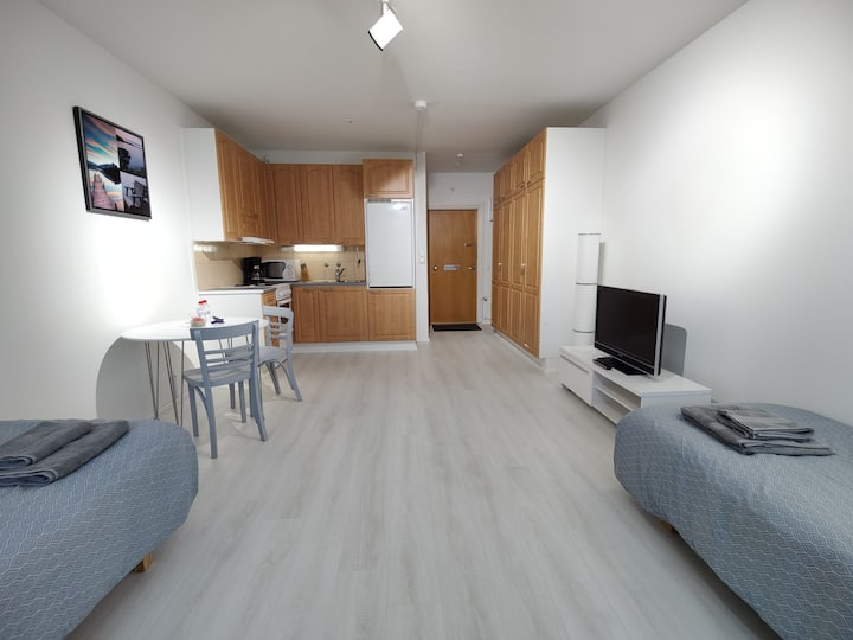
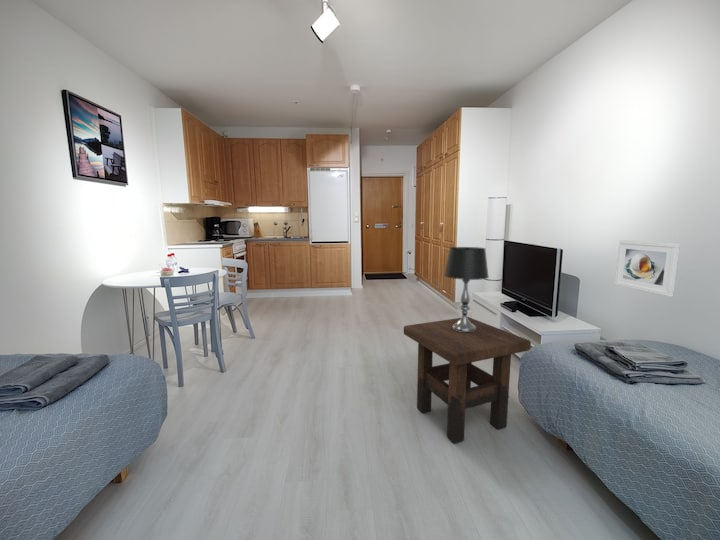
+ table lamp (465, 289)
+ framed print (644, 266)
+ side table (461, 375)
